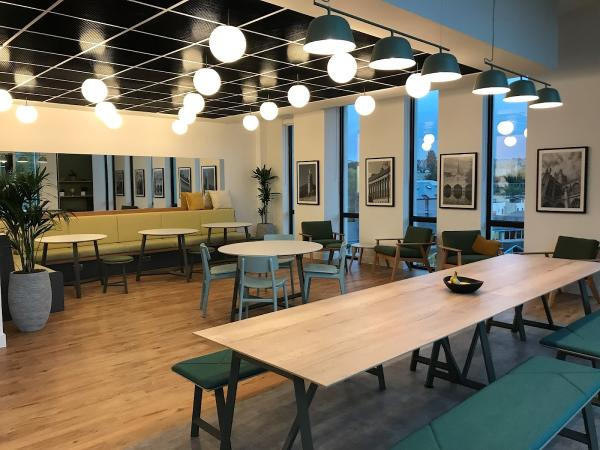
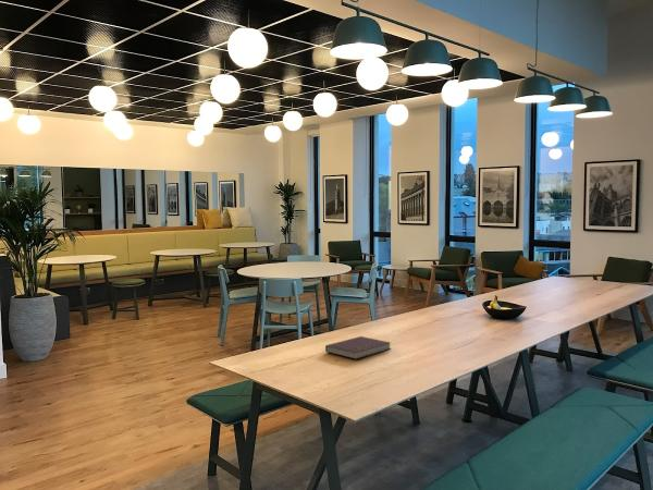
+ notebook (358, 346)
